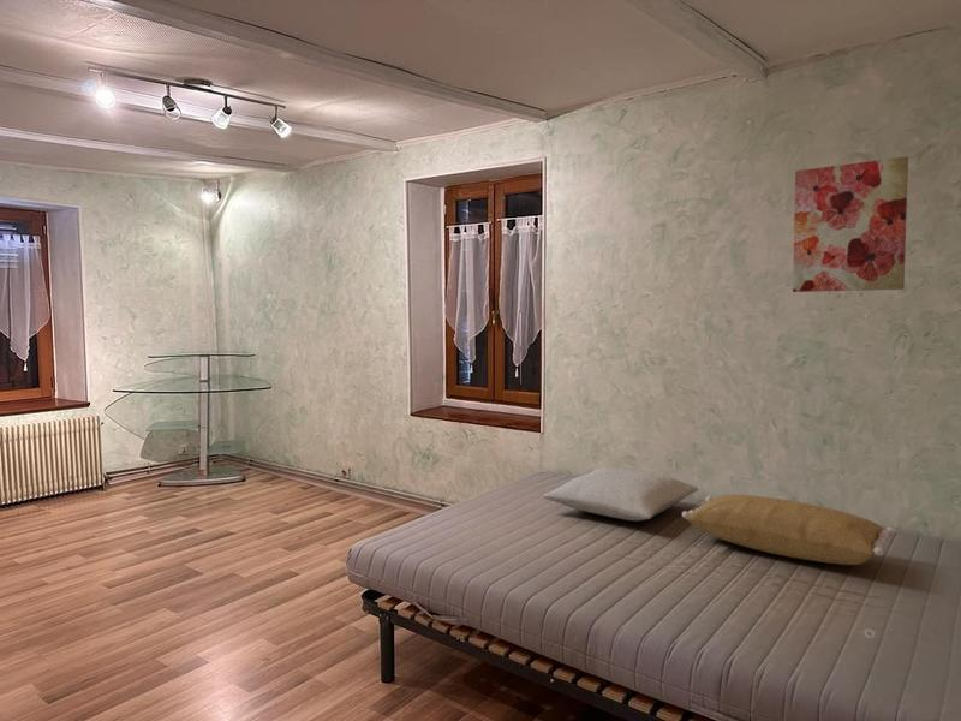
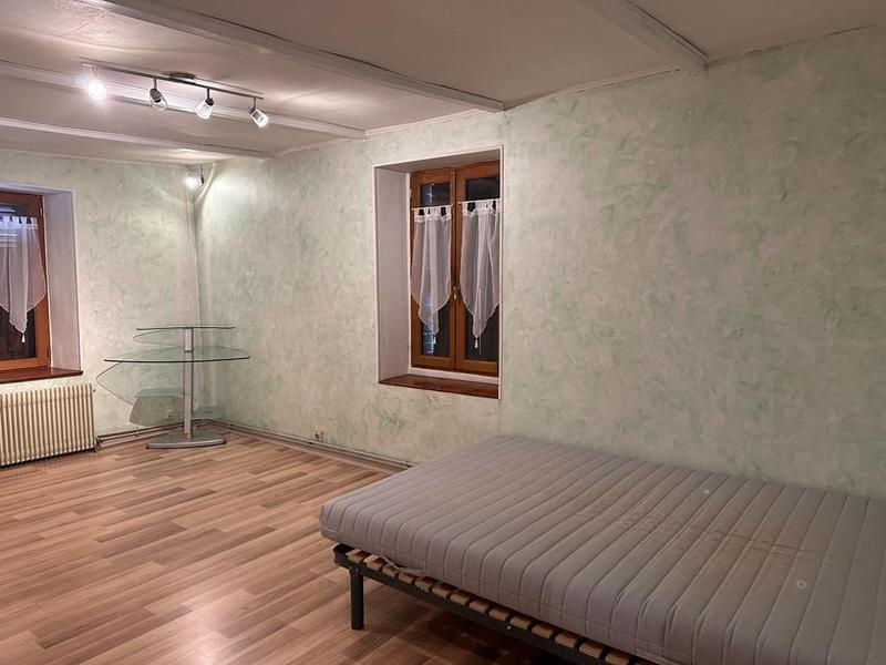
- pillow (621, 493)
- pillow (783, 525)
- wall art (847, 227)
